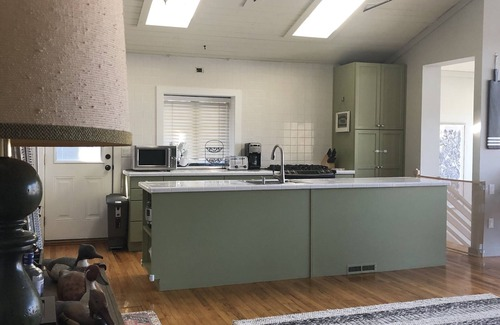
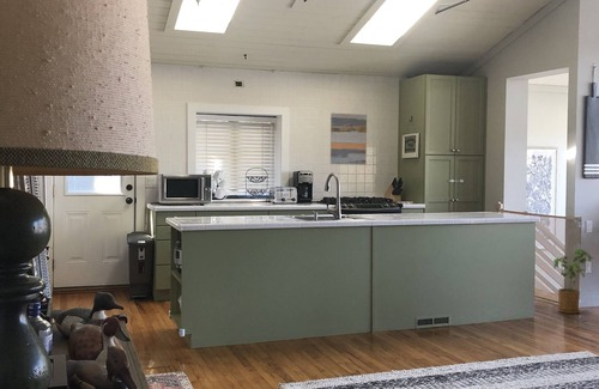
+ wall art (349, 139)
+ house plant (571, 281)
